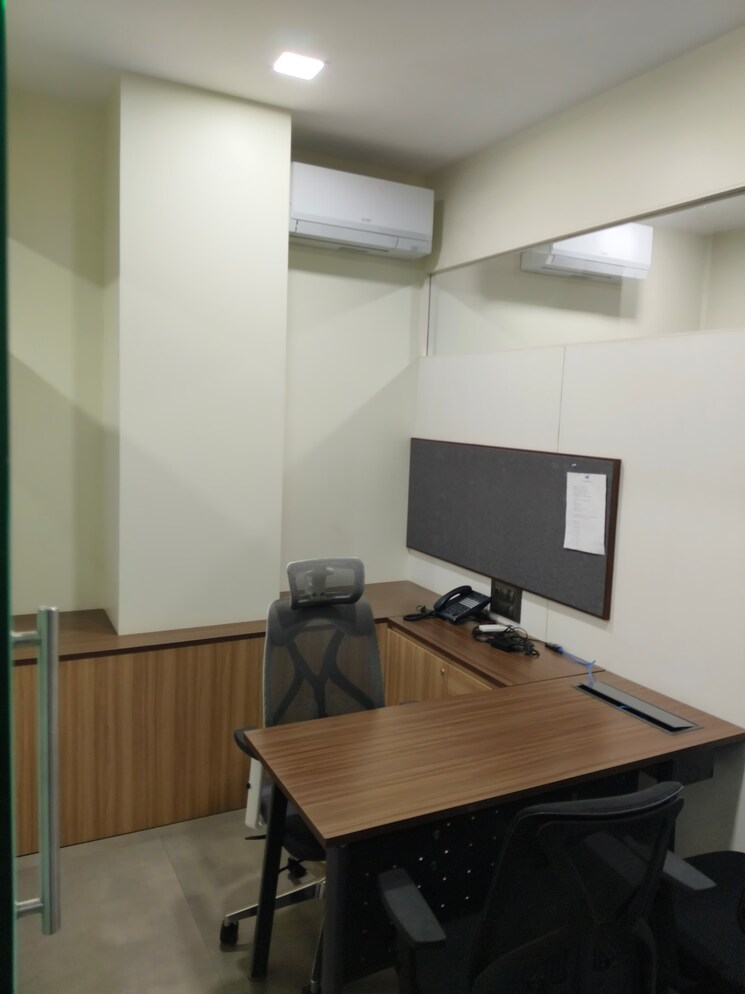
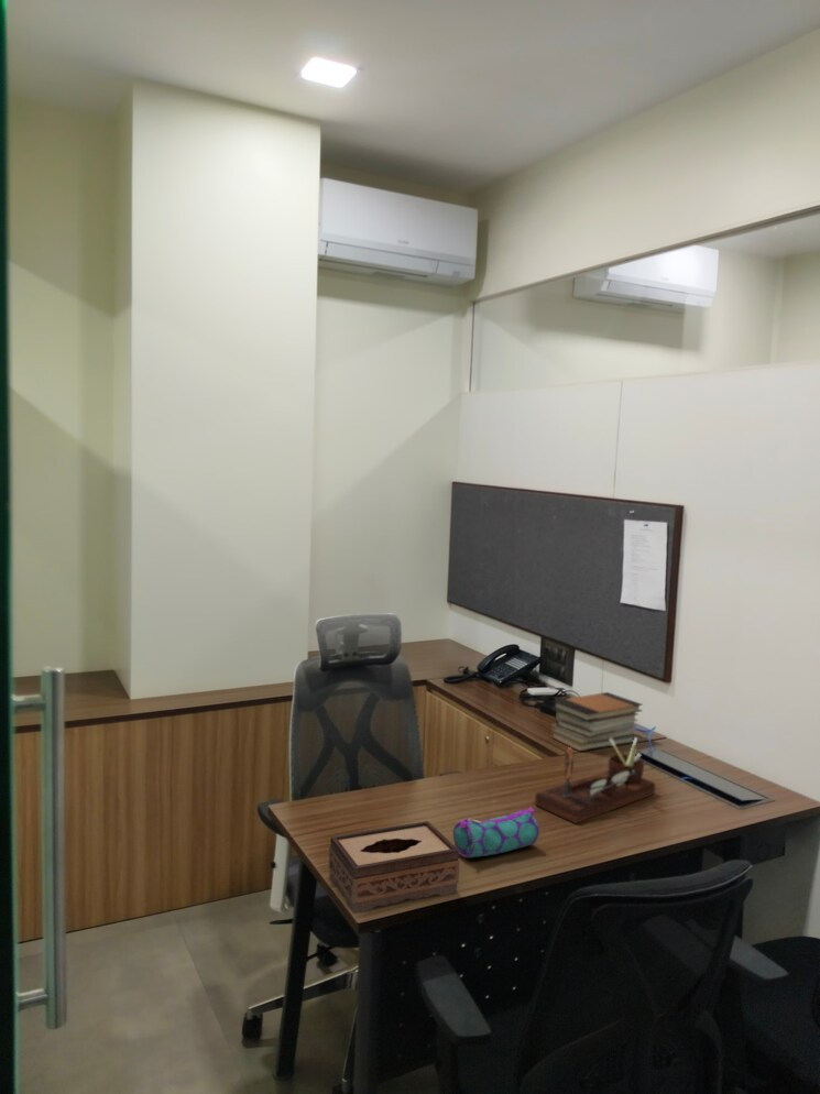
+ desk organizer (602, 772)
+ pencil case (496, 832)
+ book stack (595, 721)
+ tissue box (393, 864)
